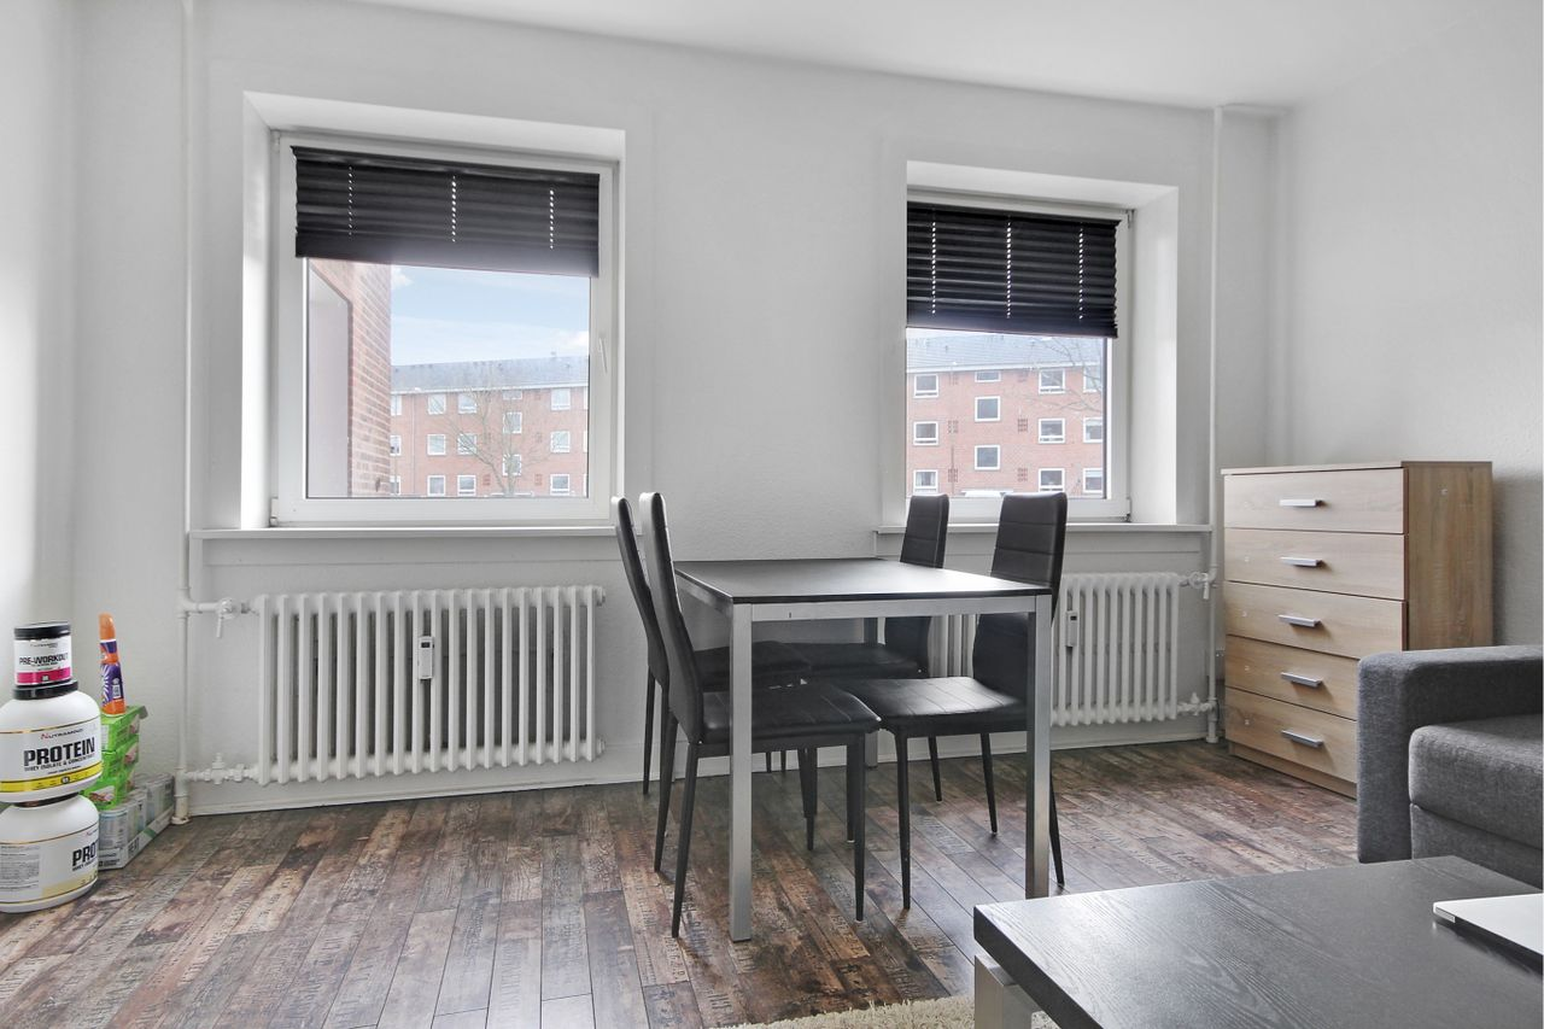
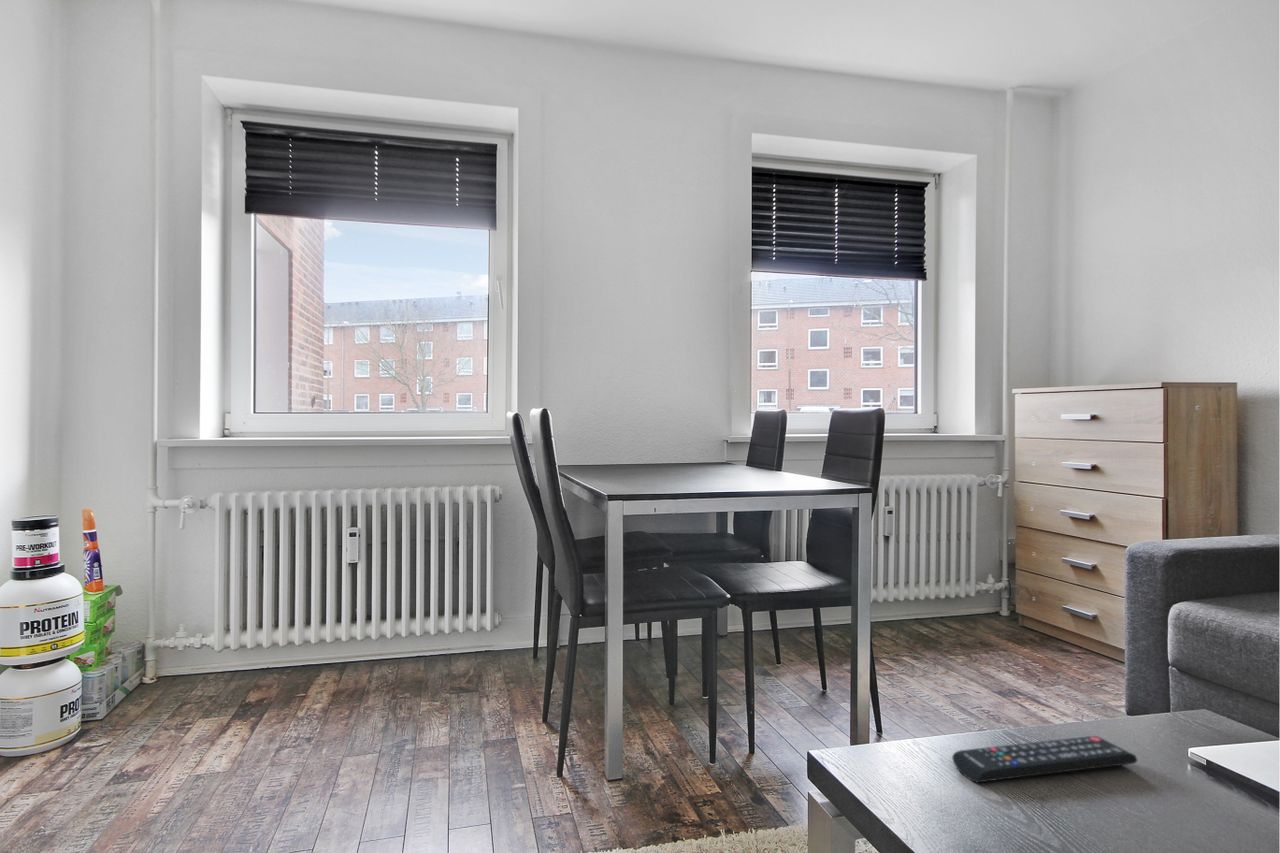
+ remote control (1044, 759)
